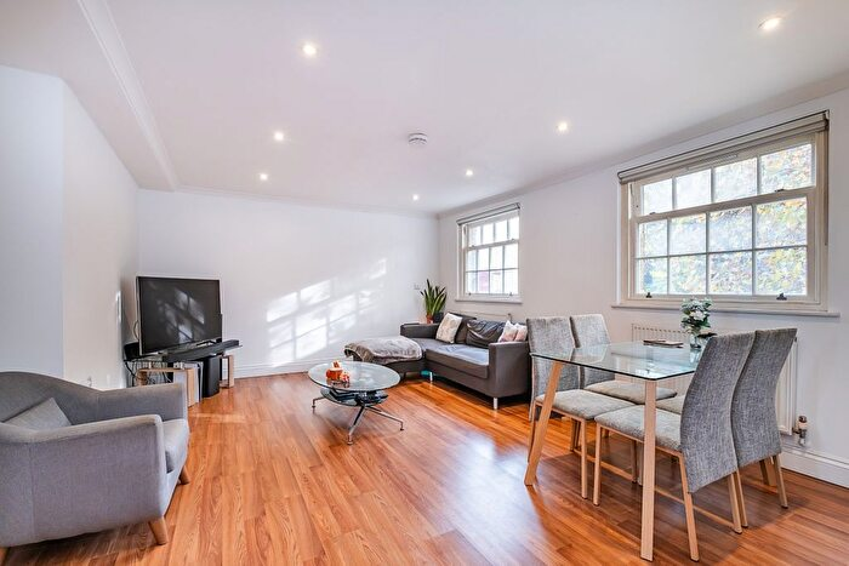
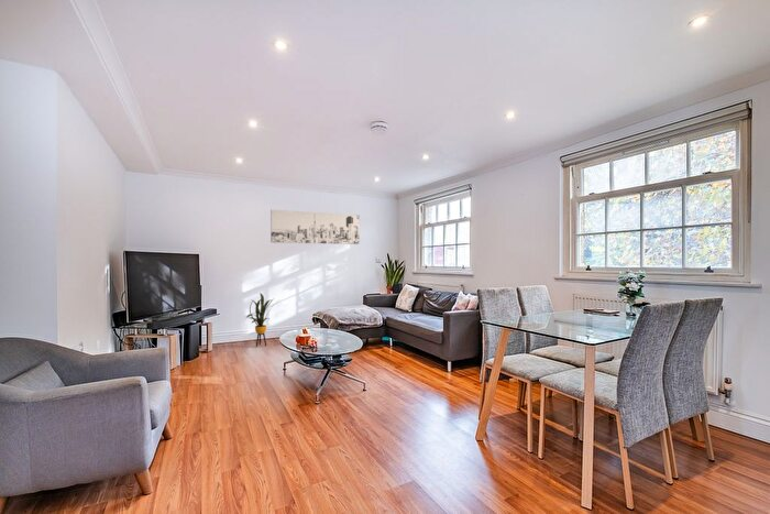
+ house plant (263, 319)
+ wall art (318, 228)
